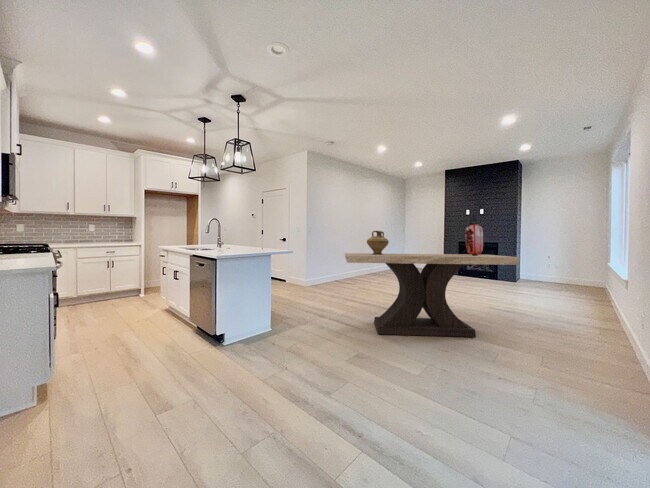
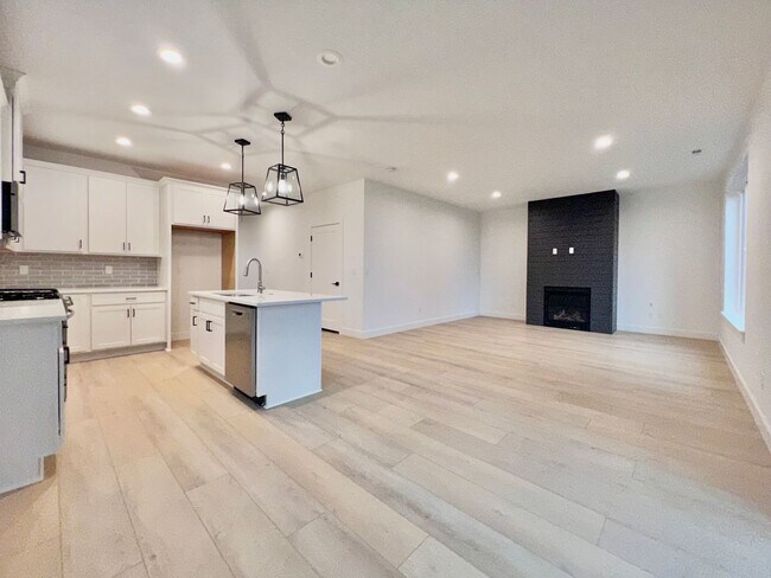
- table (421, 292)
- lantern (473, 235)
- ceramic jug (377, 242)
